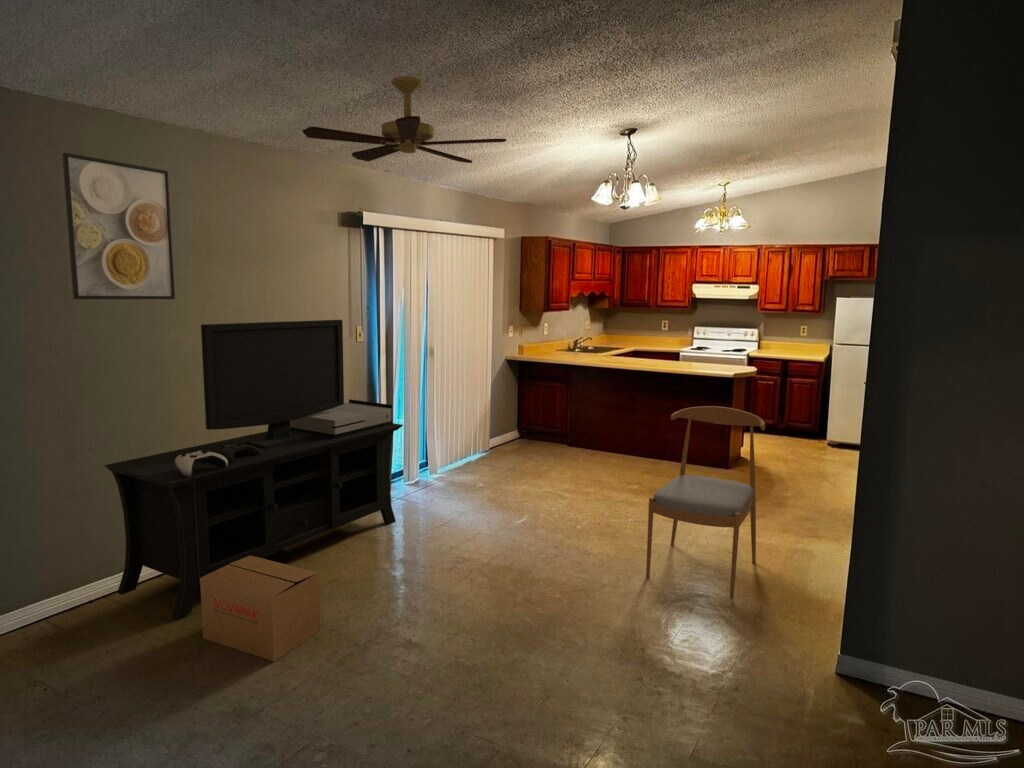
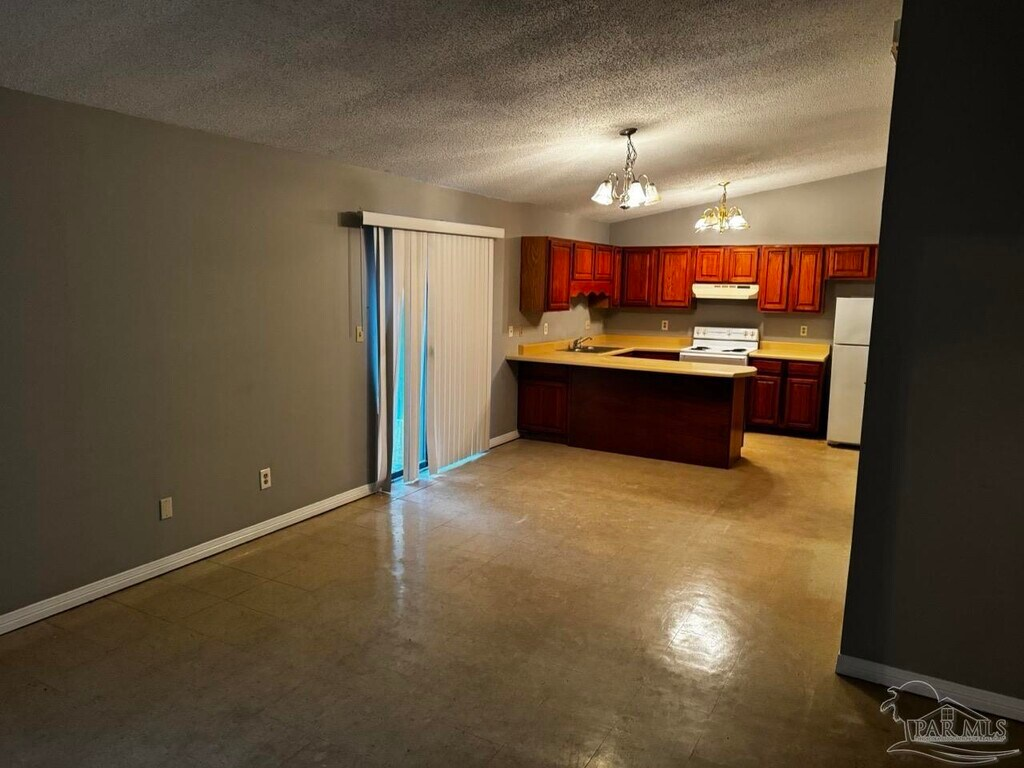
- ceiling fan (406, 114)
- dining chair (705, 493)
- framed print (123, 231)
- cardboard box (261, 604)
- media console (275, 440)
